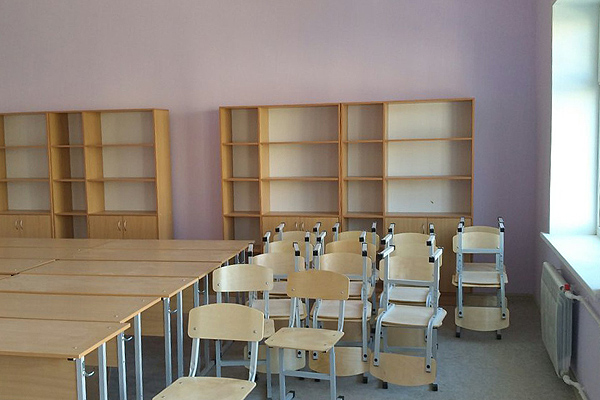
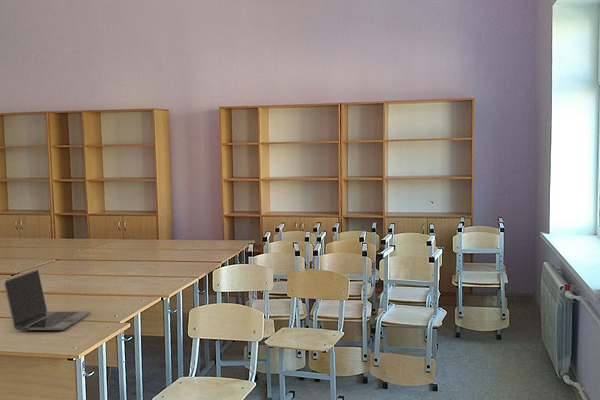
+ laptop (44, 298)
